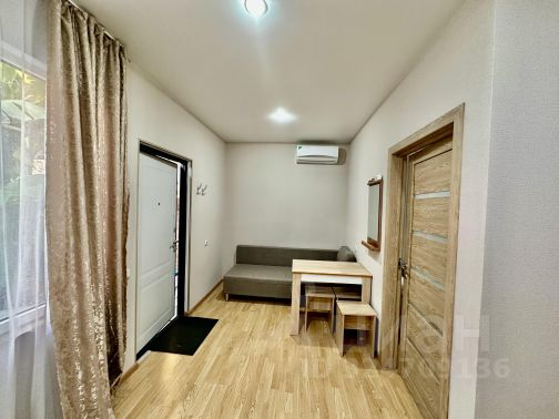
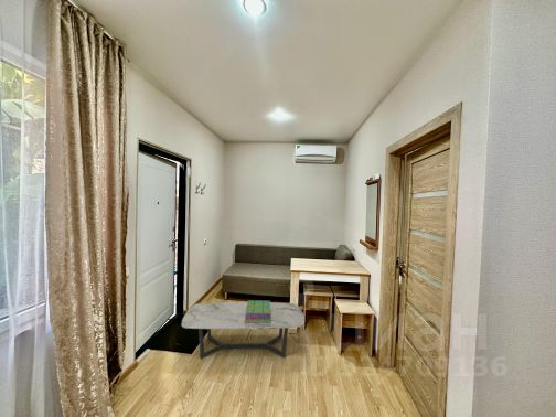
+ stack of books (258, 310)
+ coffee table (244, 328)
